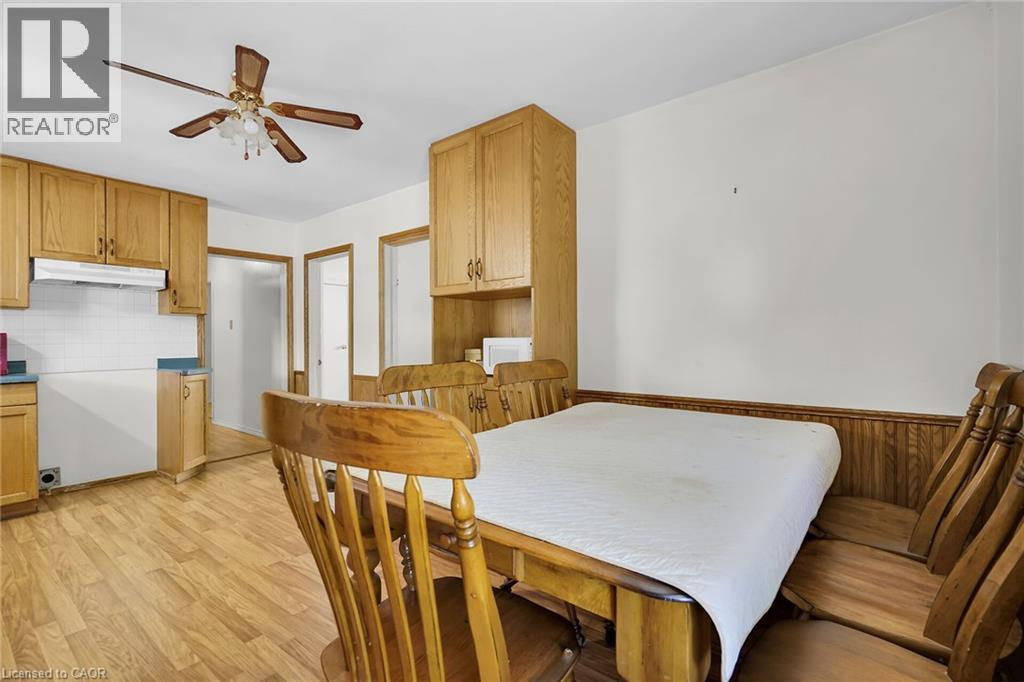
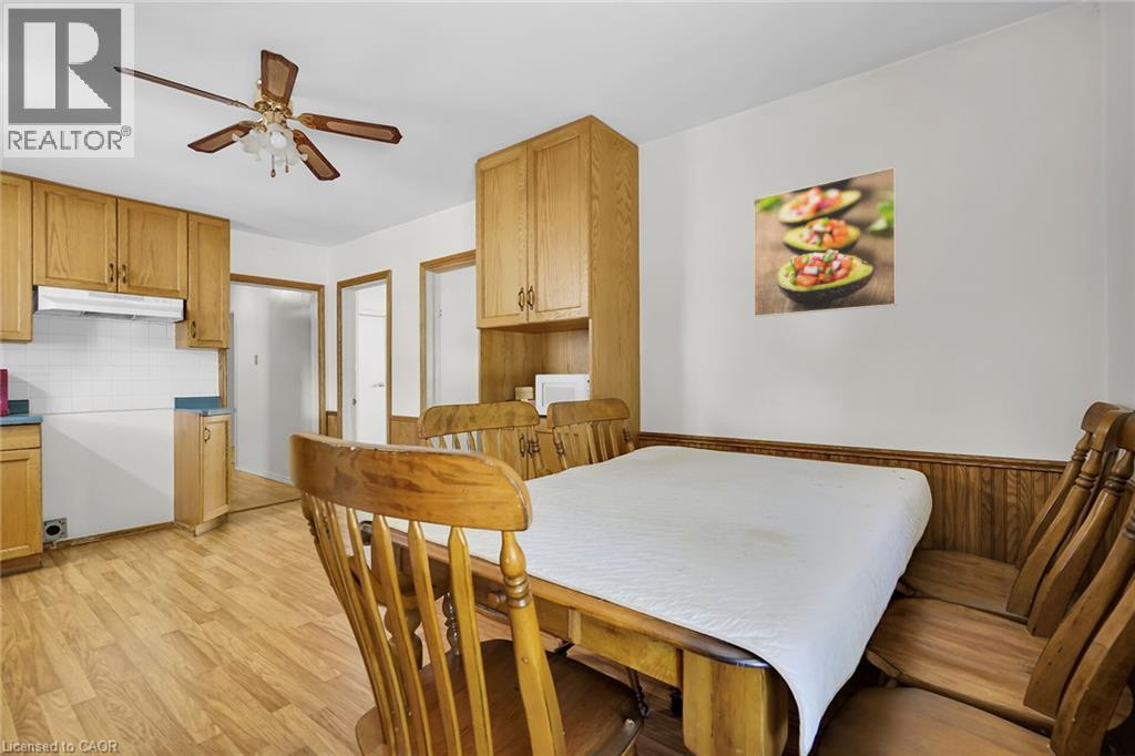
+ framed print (819, 247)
